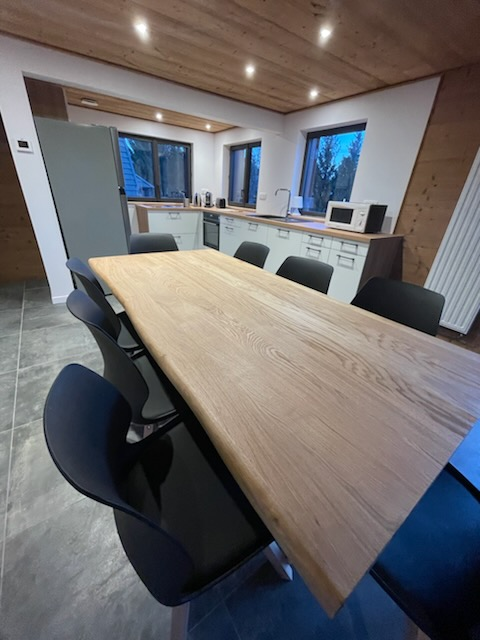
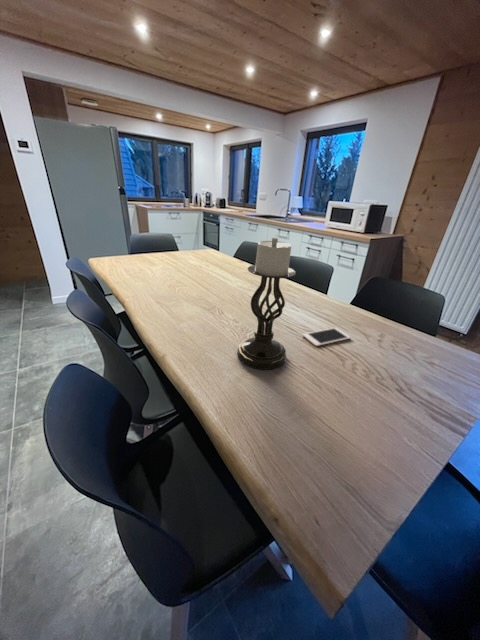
+ cell phone (326, 336)
+ candle holder (267, 302)
